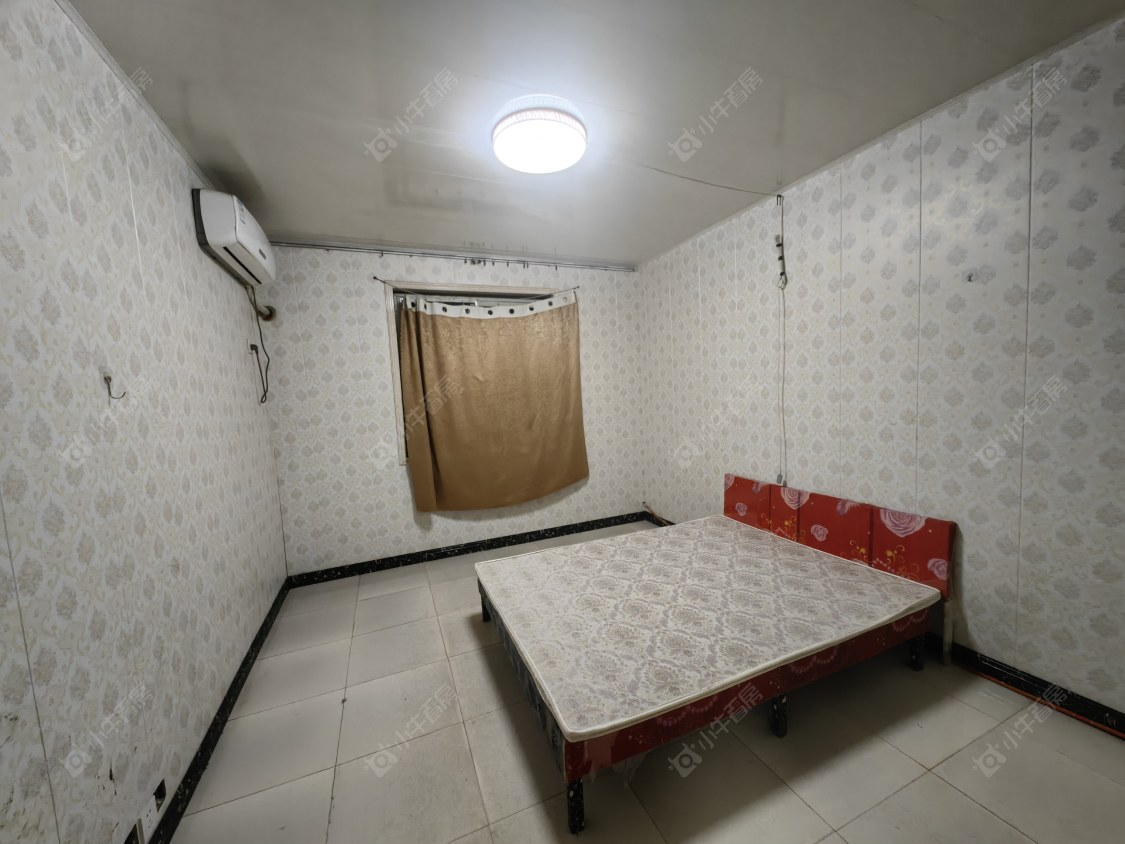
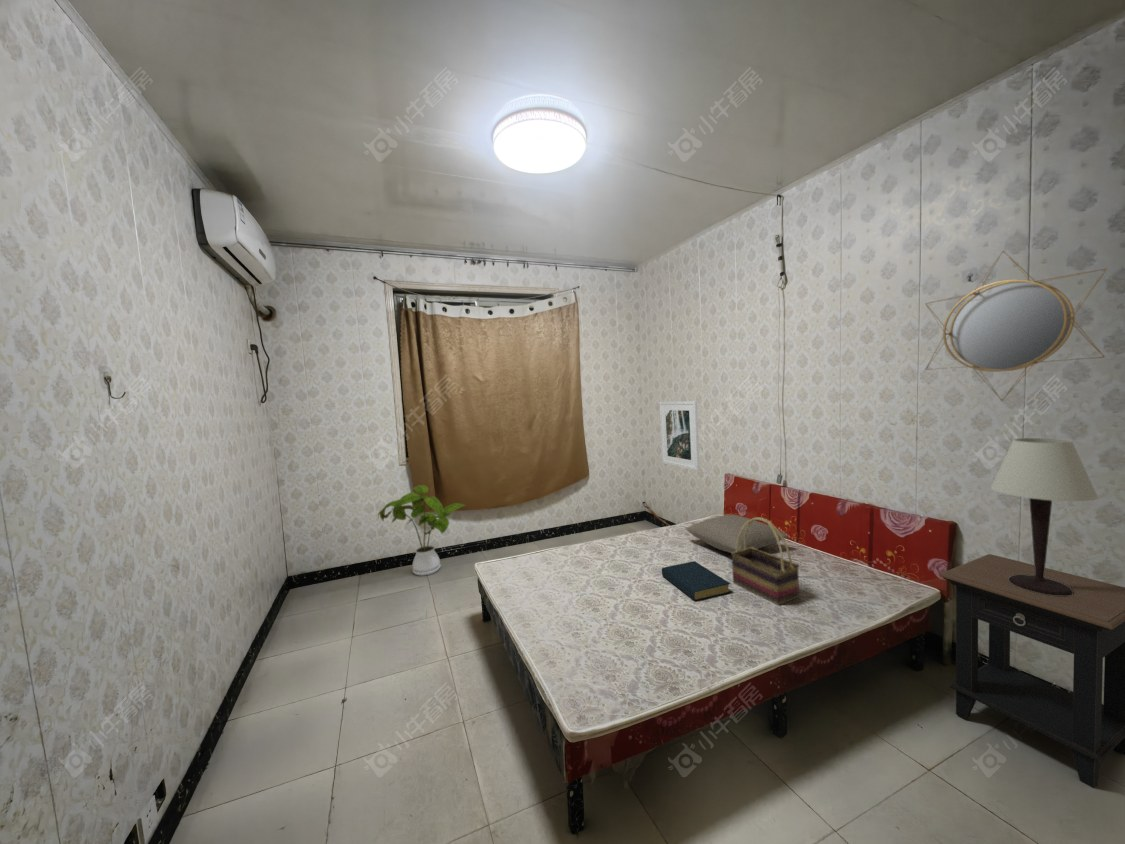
+ side table (1042, 642)
+ woven basket (763, 554)
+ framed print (678, 434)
+ house plant (428, 531)
+ pillow (735, 532)
+ hardback book (694, 579)
+ home mirror (1002, 326)
+ table lamp (1040, 513)
